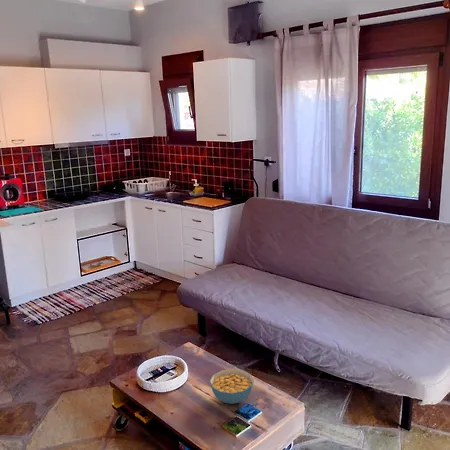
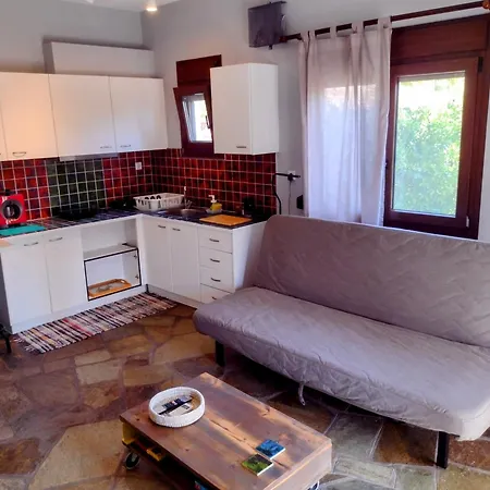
- cereal bowl (232, 390)
